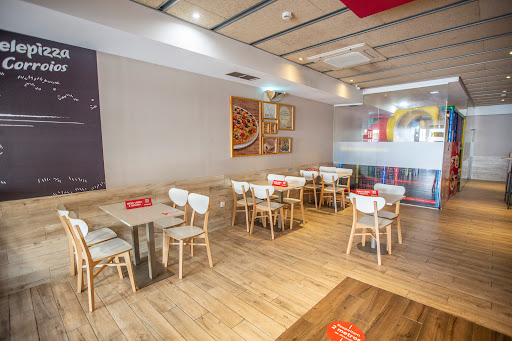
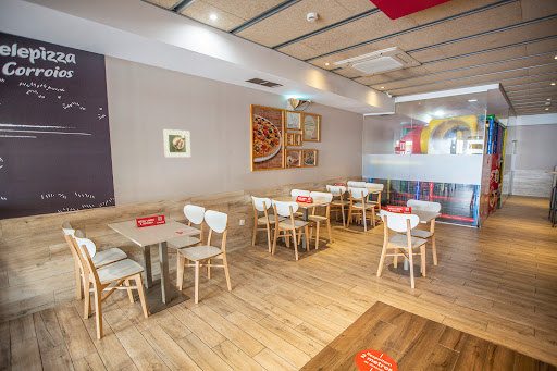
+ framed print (177, 144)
